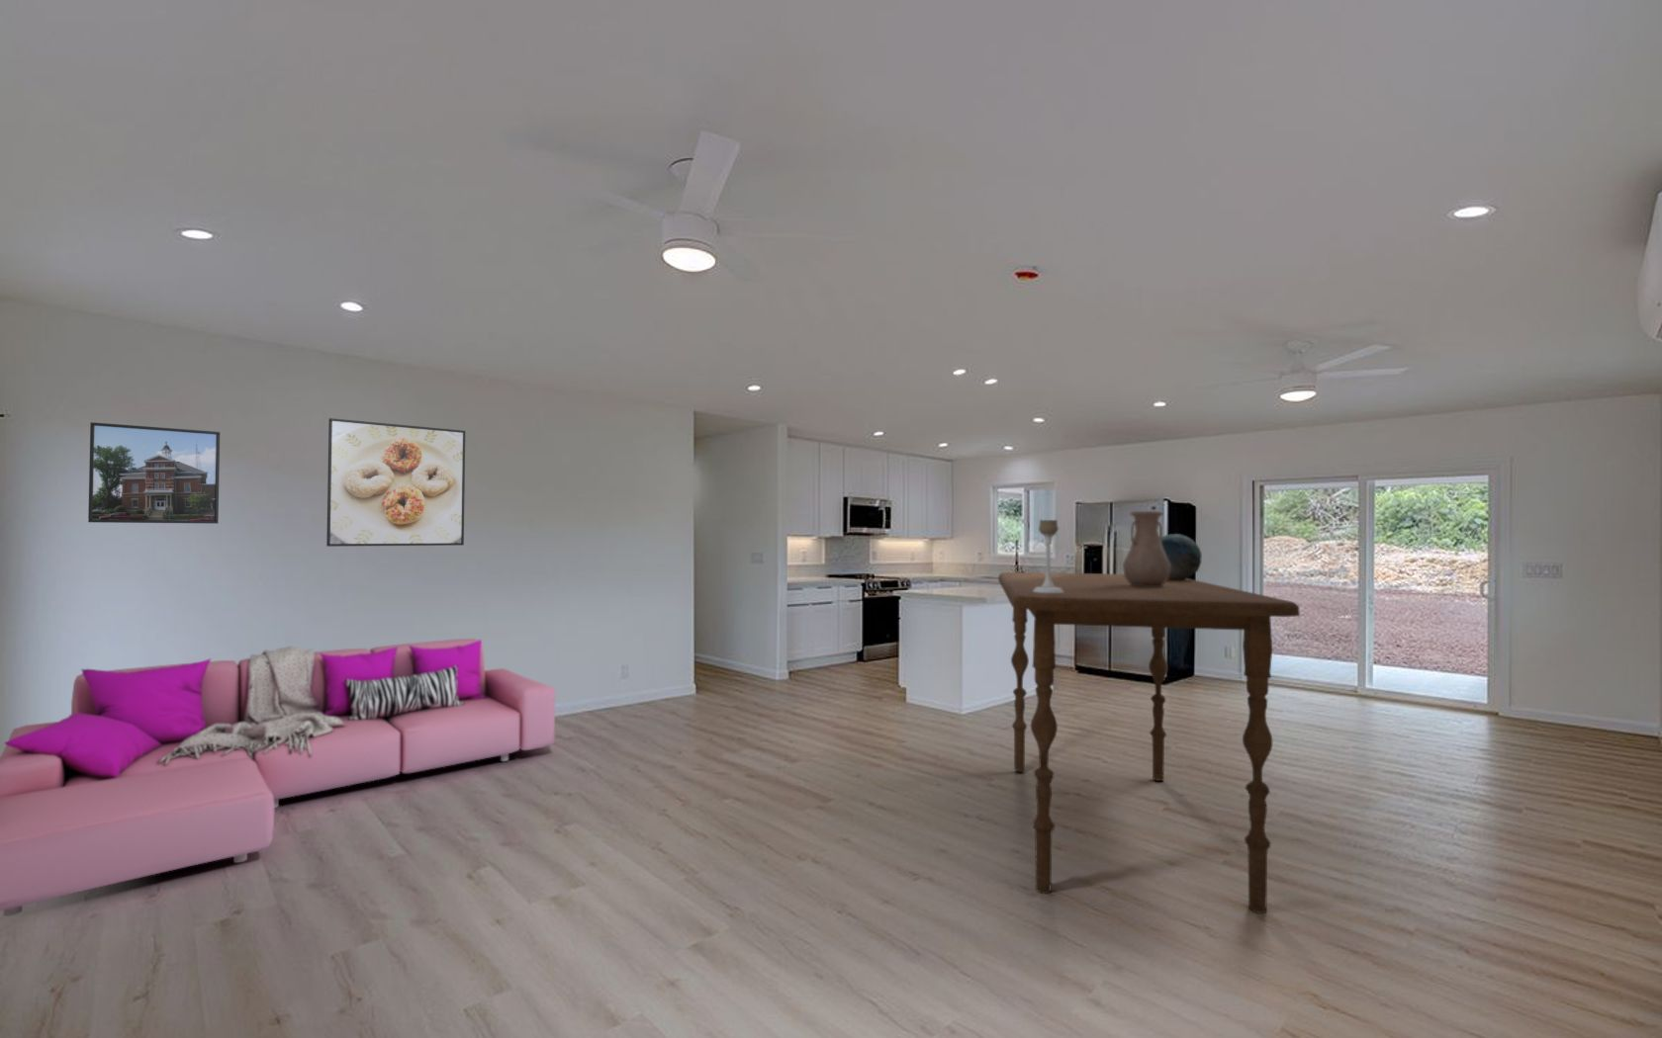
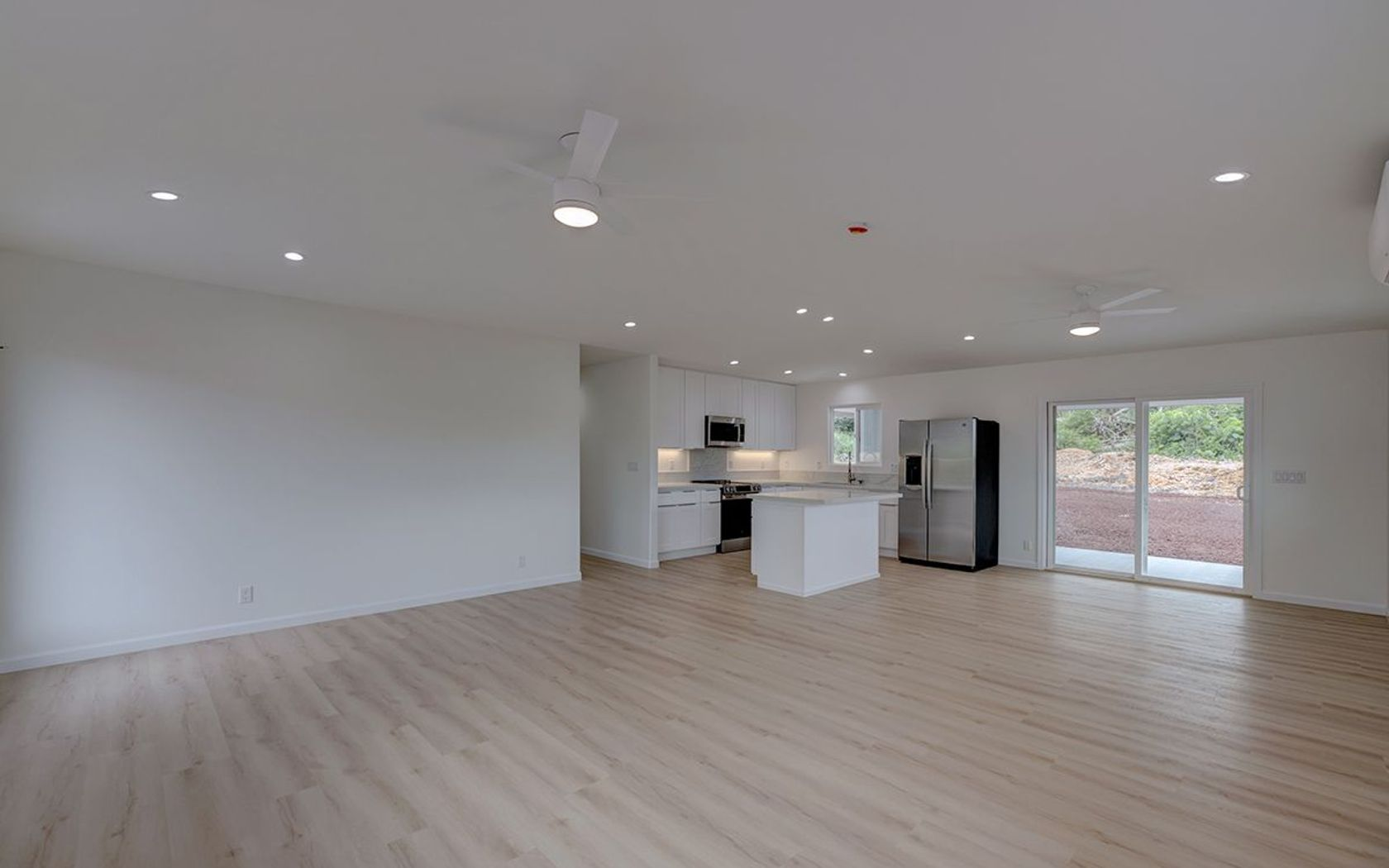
- candle holder (1048, 555)
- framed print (157, 475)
- decorative bowl (1174, 556)
- sofa (327, 727)
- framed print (400, 484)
- dining table (1151, 698)
- vase (1146, 548)
